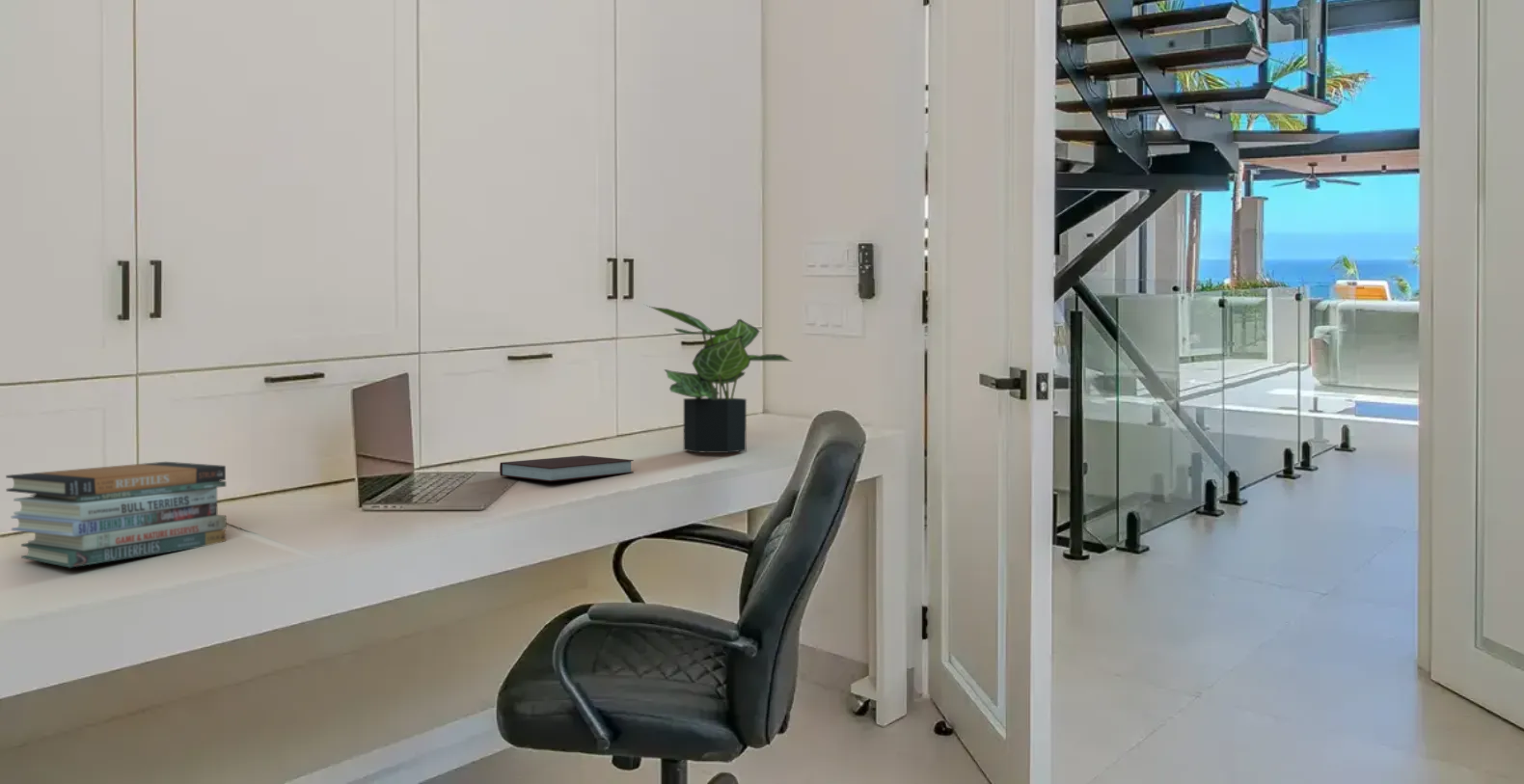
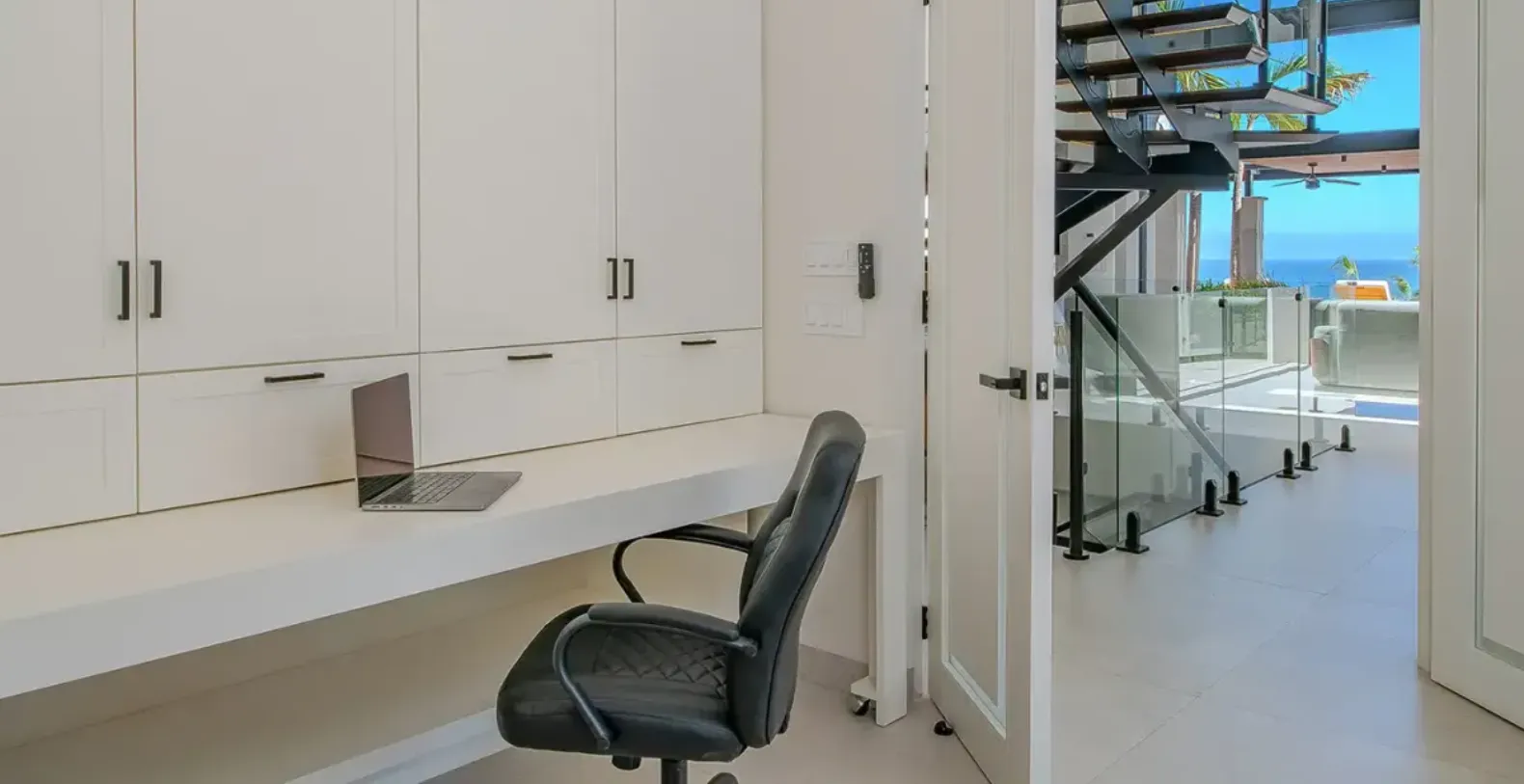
- book stack (122, 510)
- notebook (567, 468)
- potted plant (712, 376)
